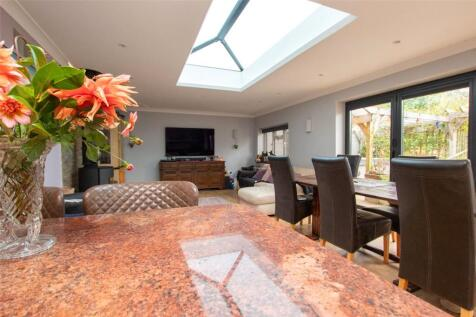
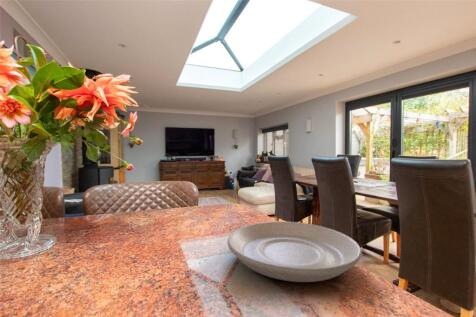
+ plate (290, 249)
